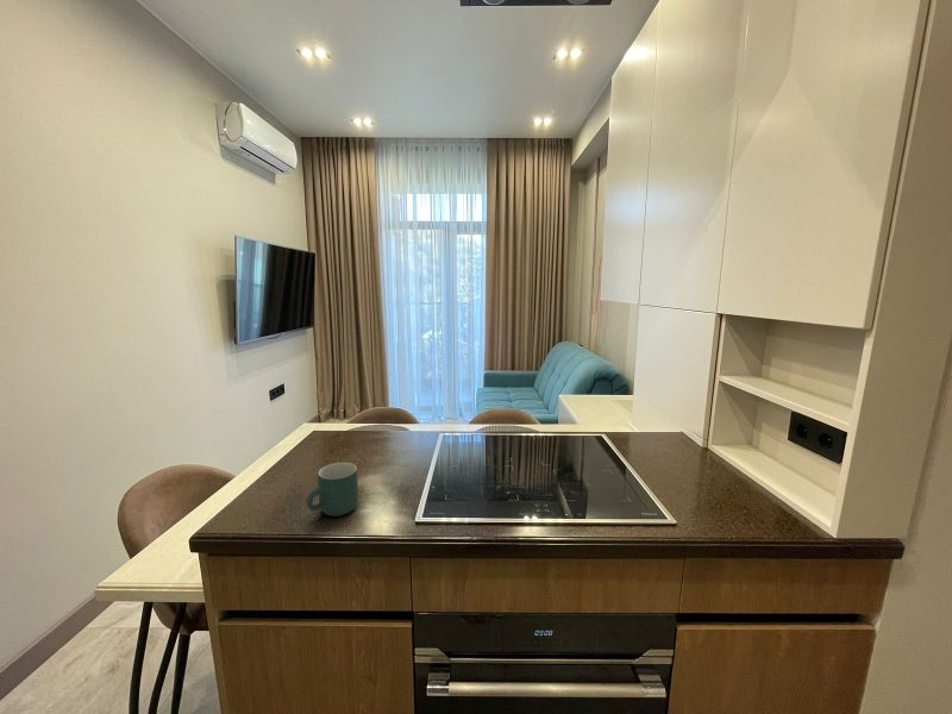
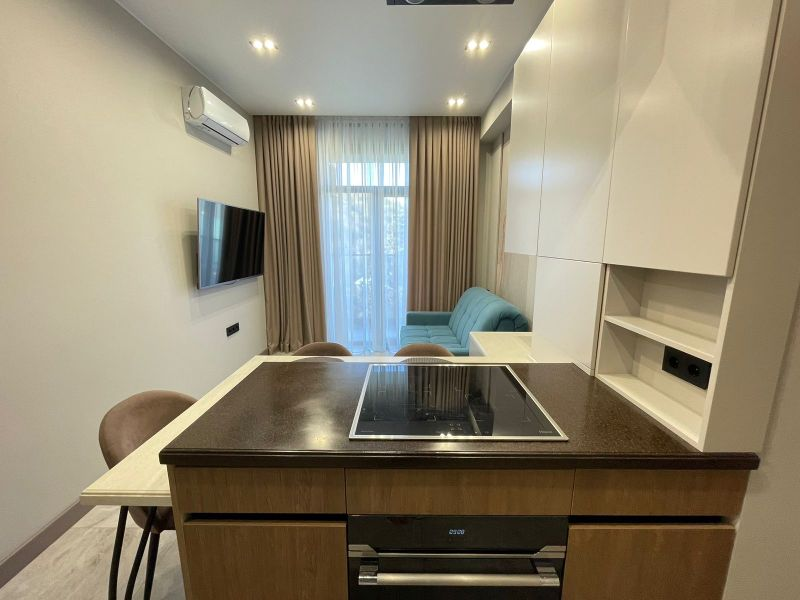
- mug (334, 491)
